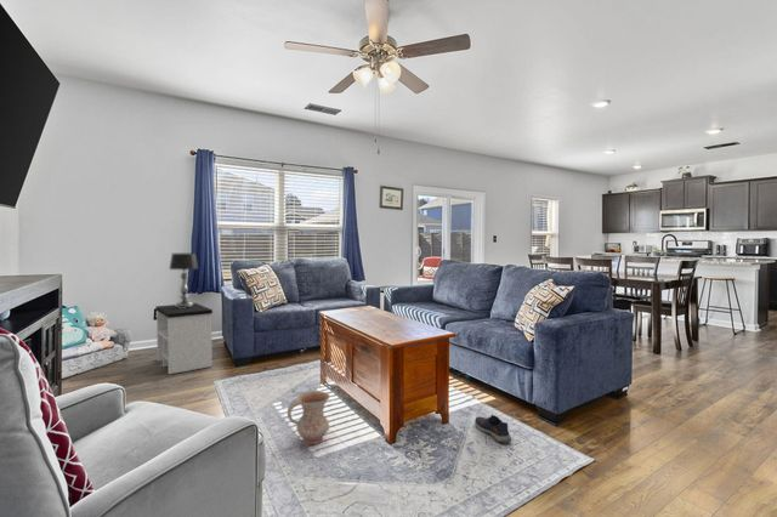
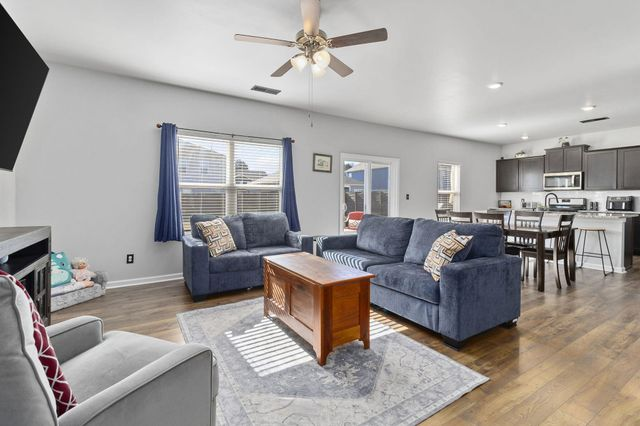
- table lamp (183, 279)
- shoe (492, 422)
- side table (183, 335)
- ceramic jug (308, 419)
